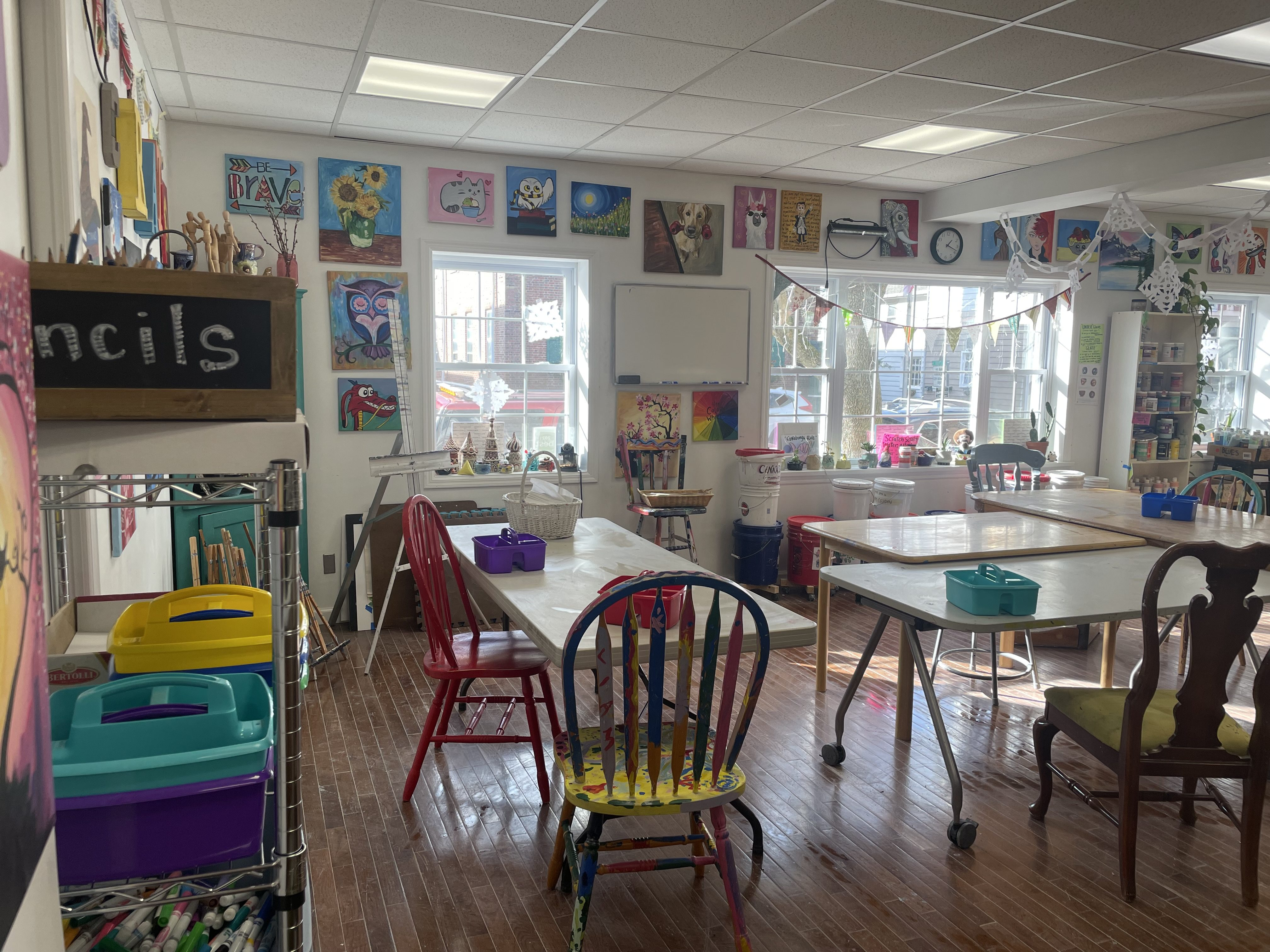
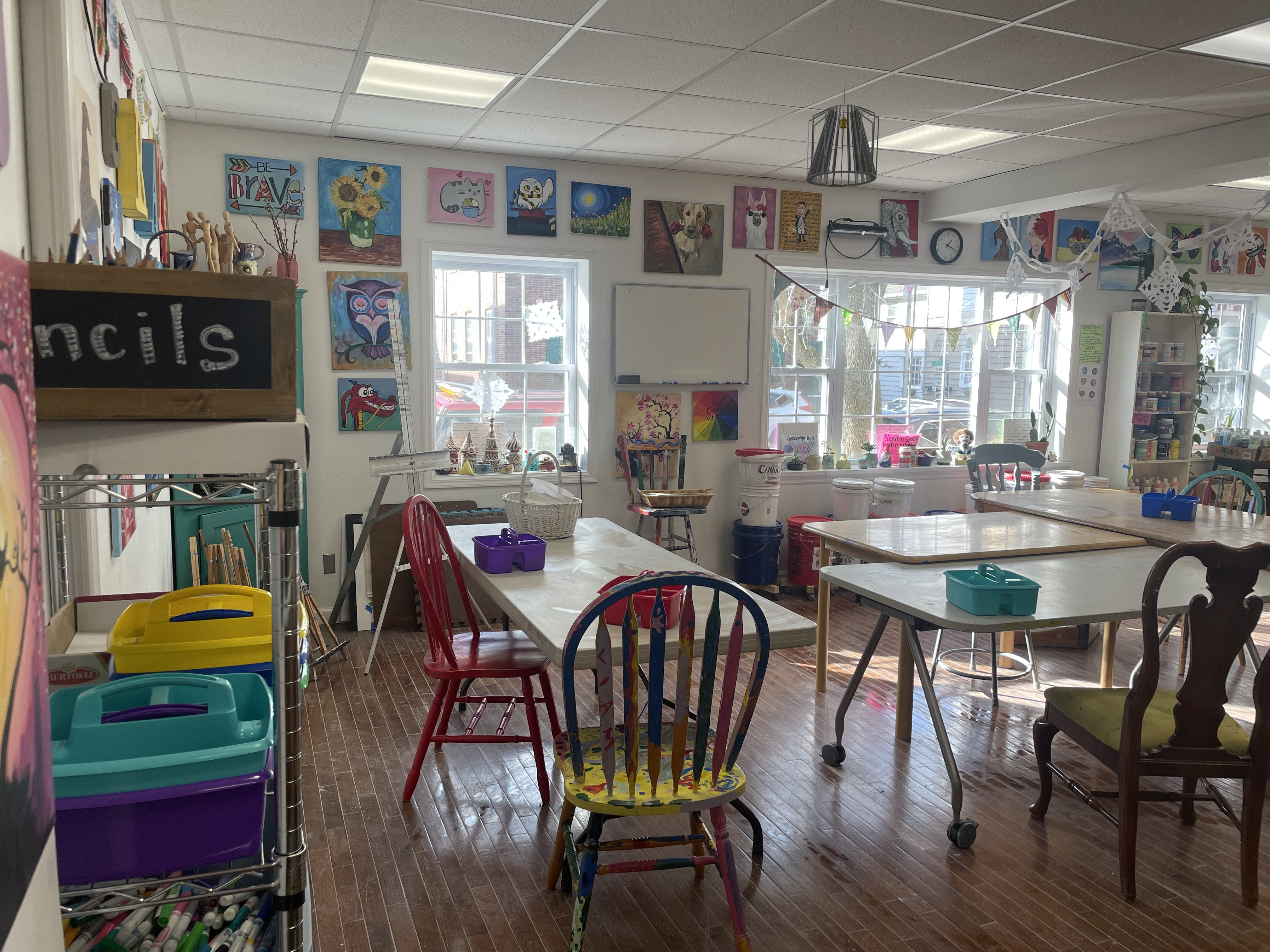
+ pendant light (843, 131)
